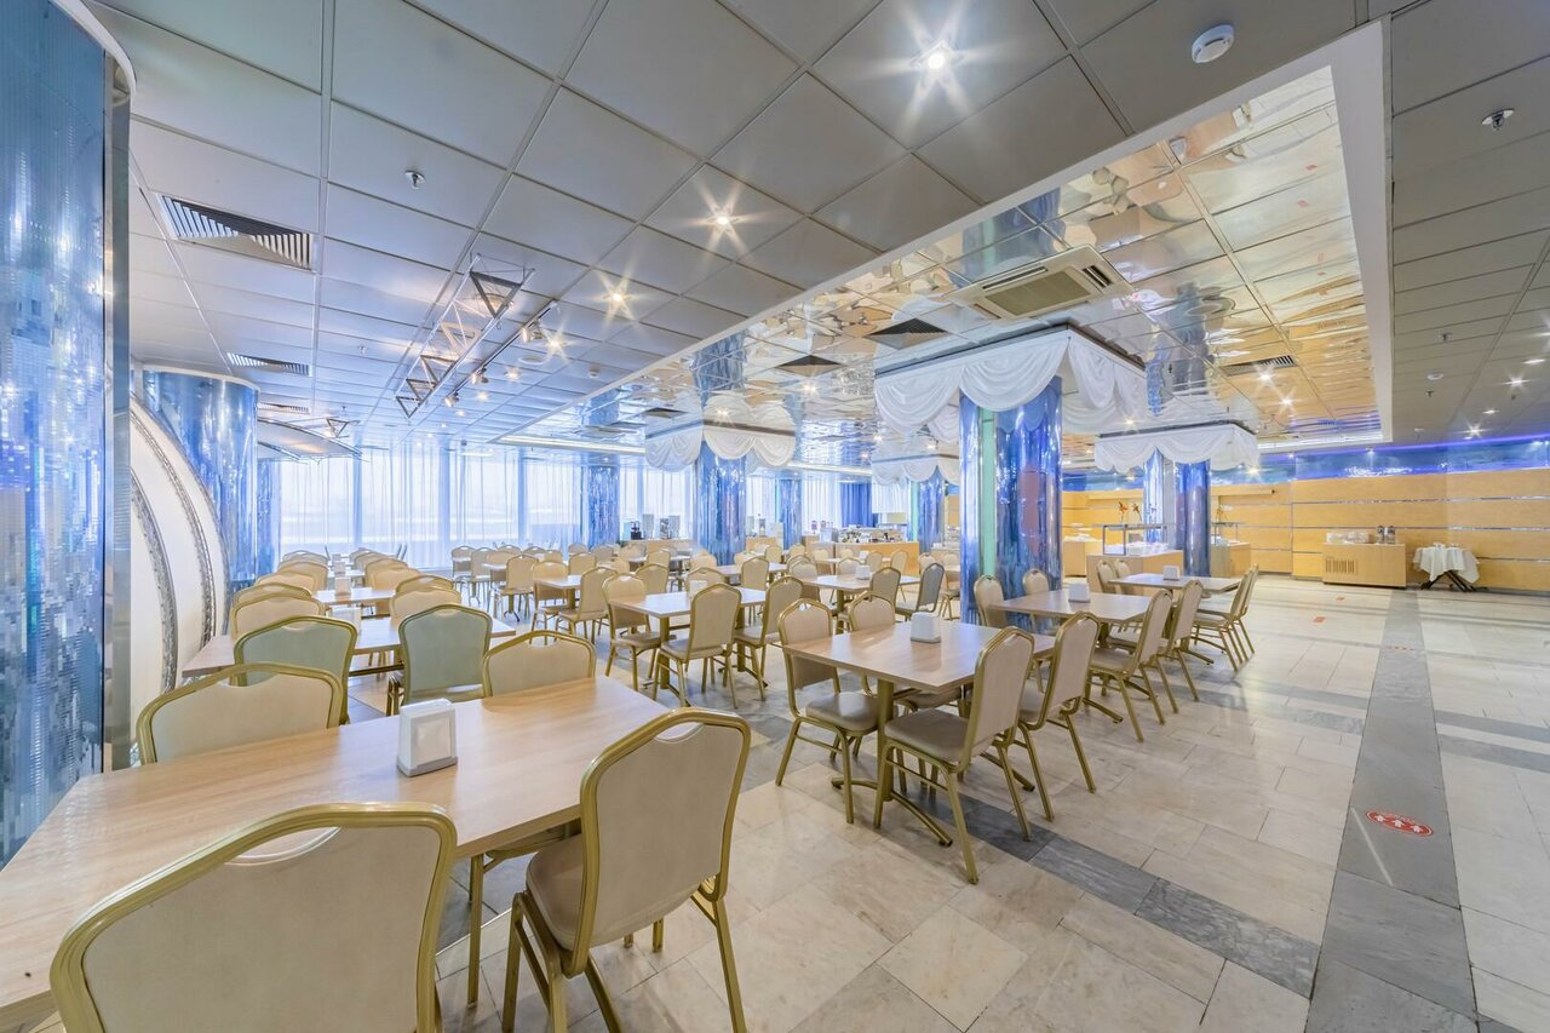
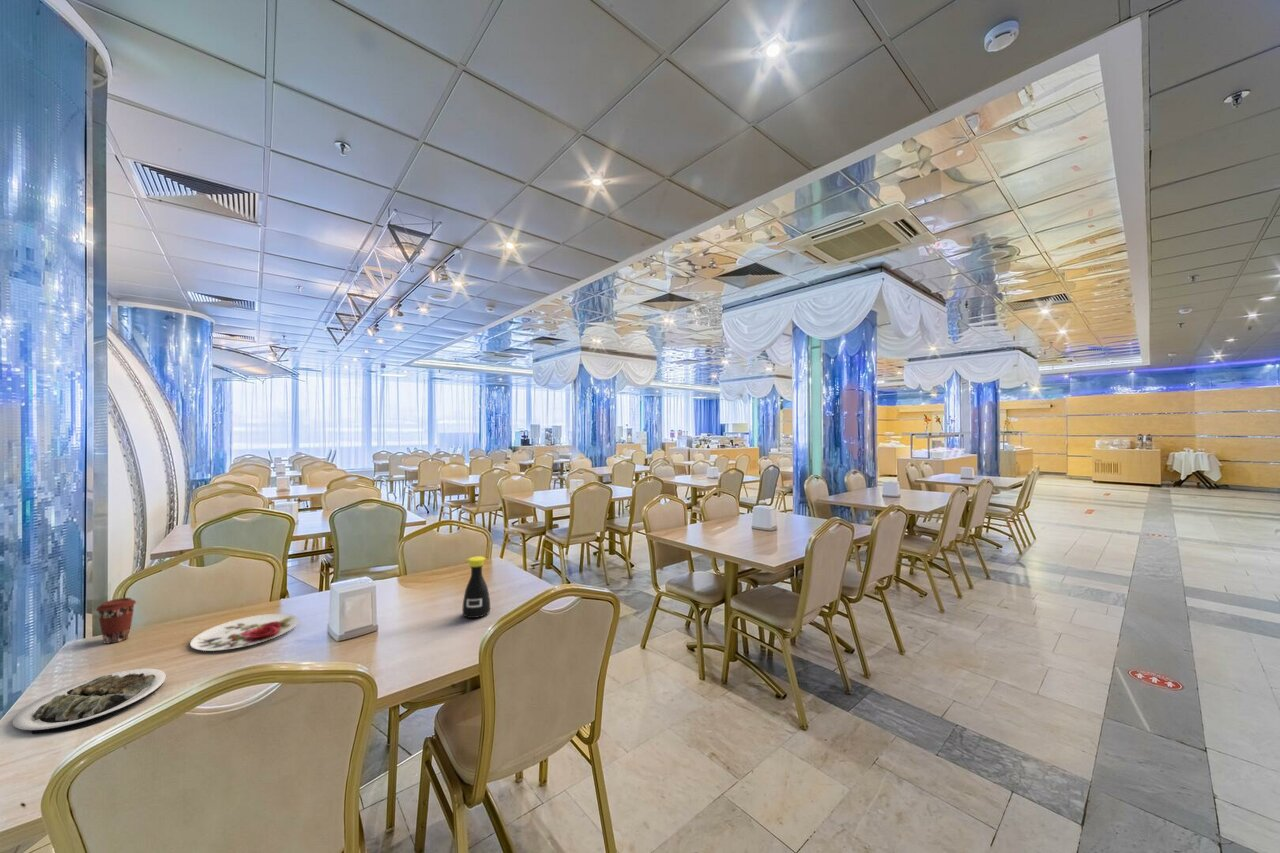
+ plate (247, 629)
+ plate (95, 695)
+ coffee cup (116, 620)
+ bottle (476, 585)
